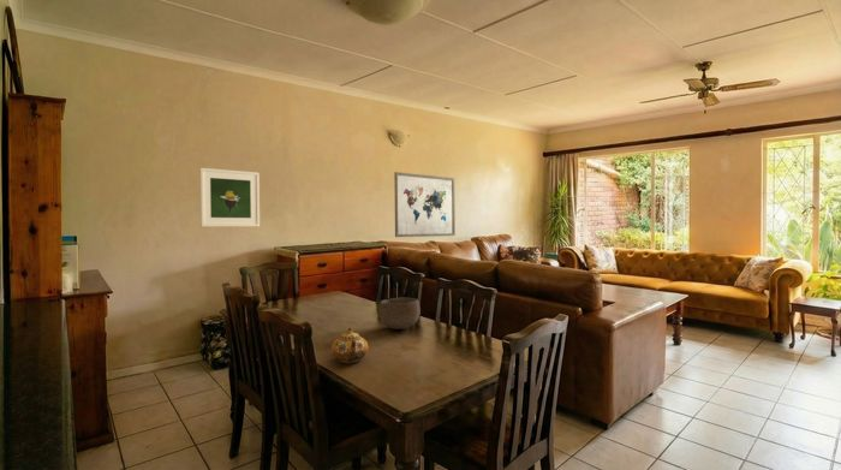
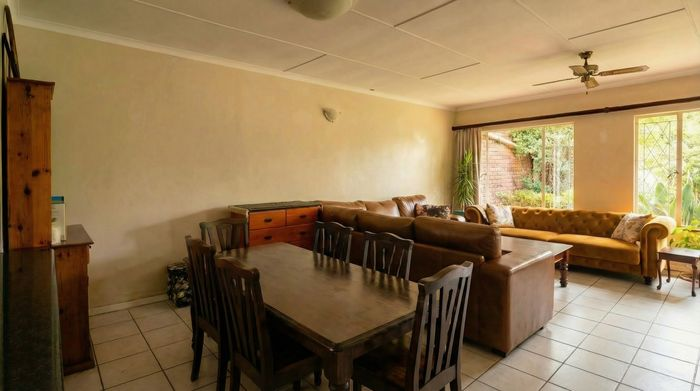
- bowl (399, 314)
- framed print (231, 198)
- teapot (350, 344)
- wall art (427, 206)
